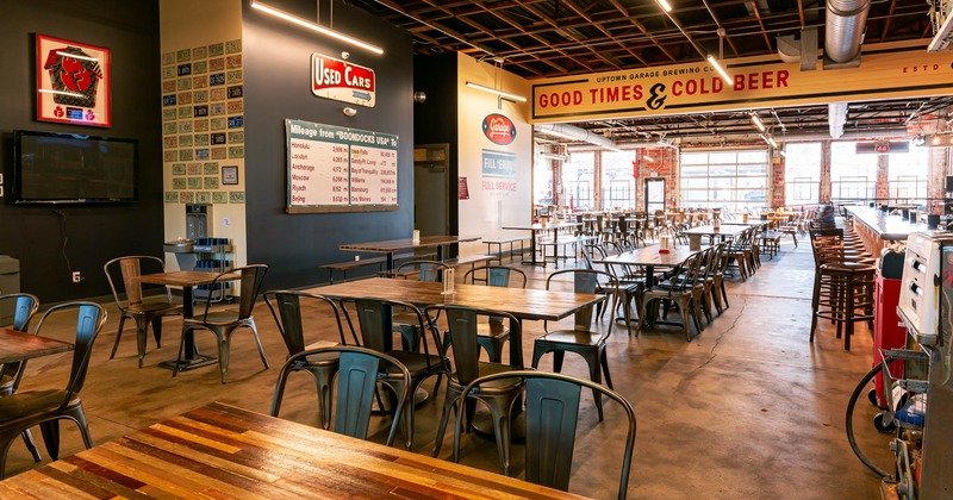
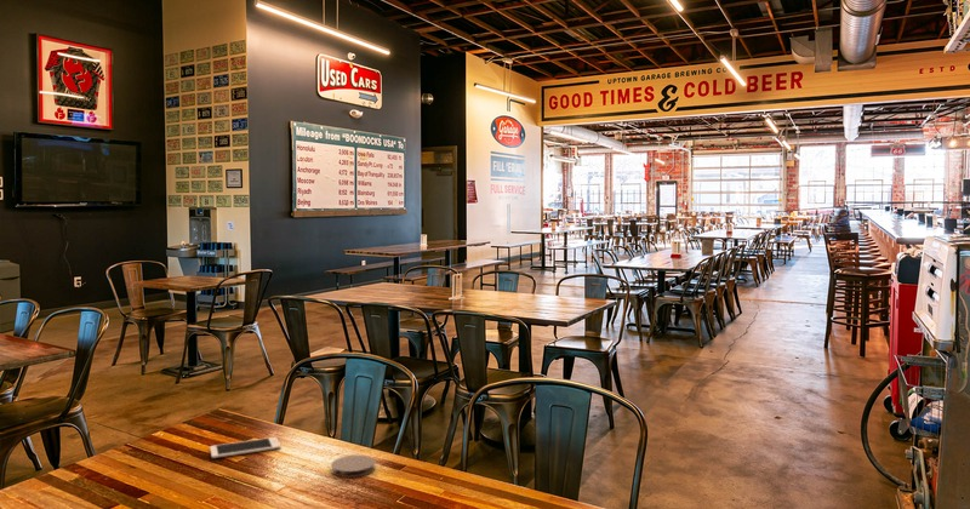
+ coaster (353, 465)
+ cell phone (245, 447)
